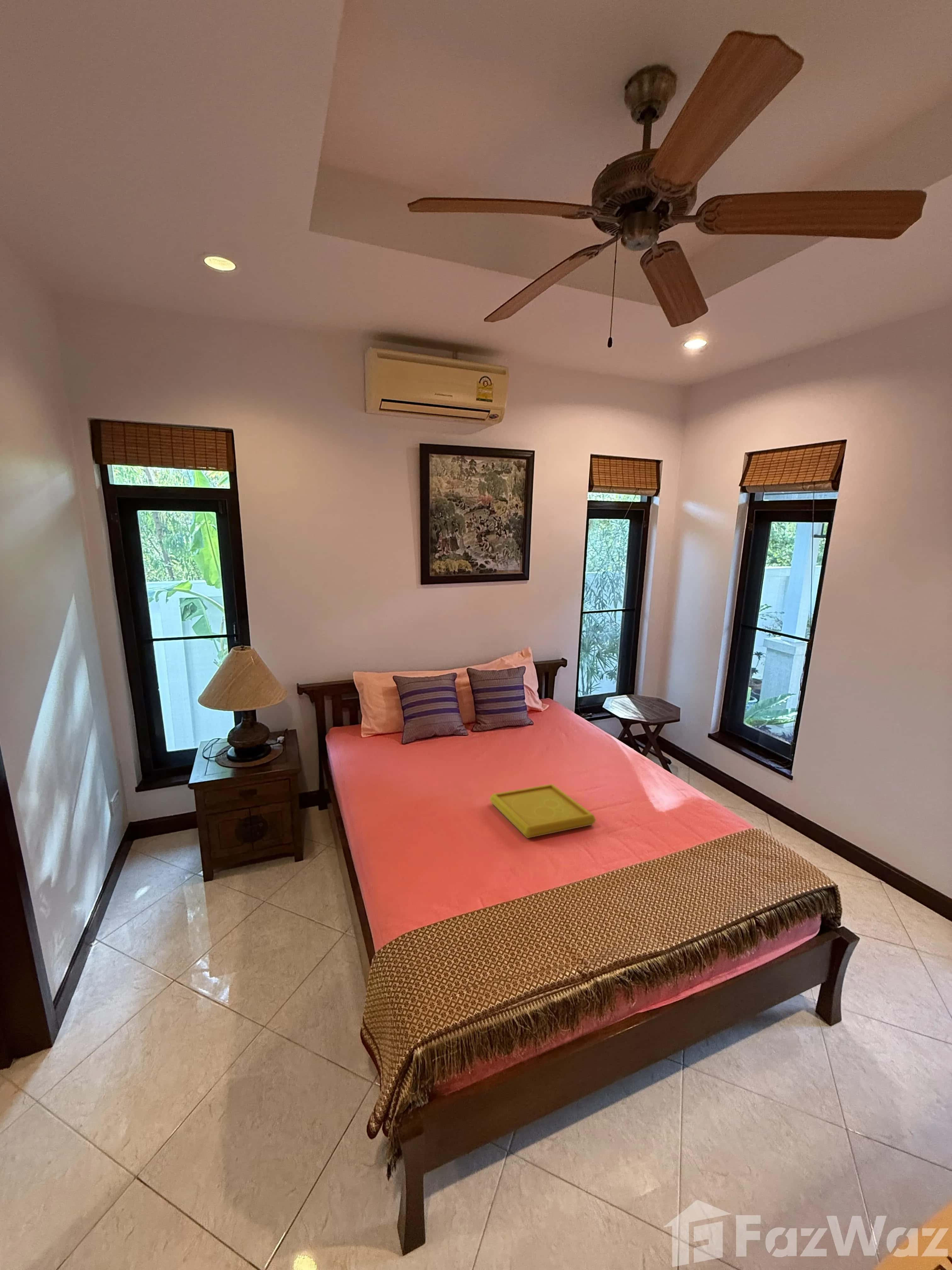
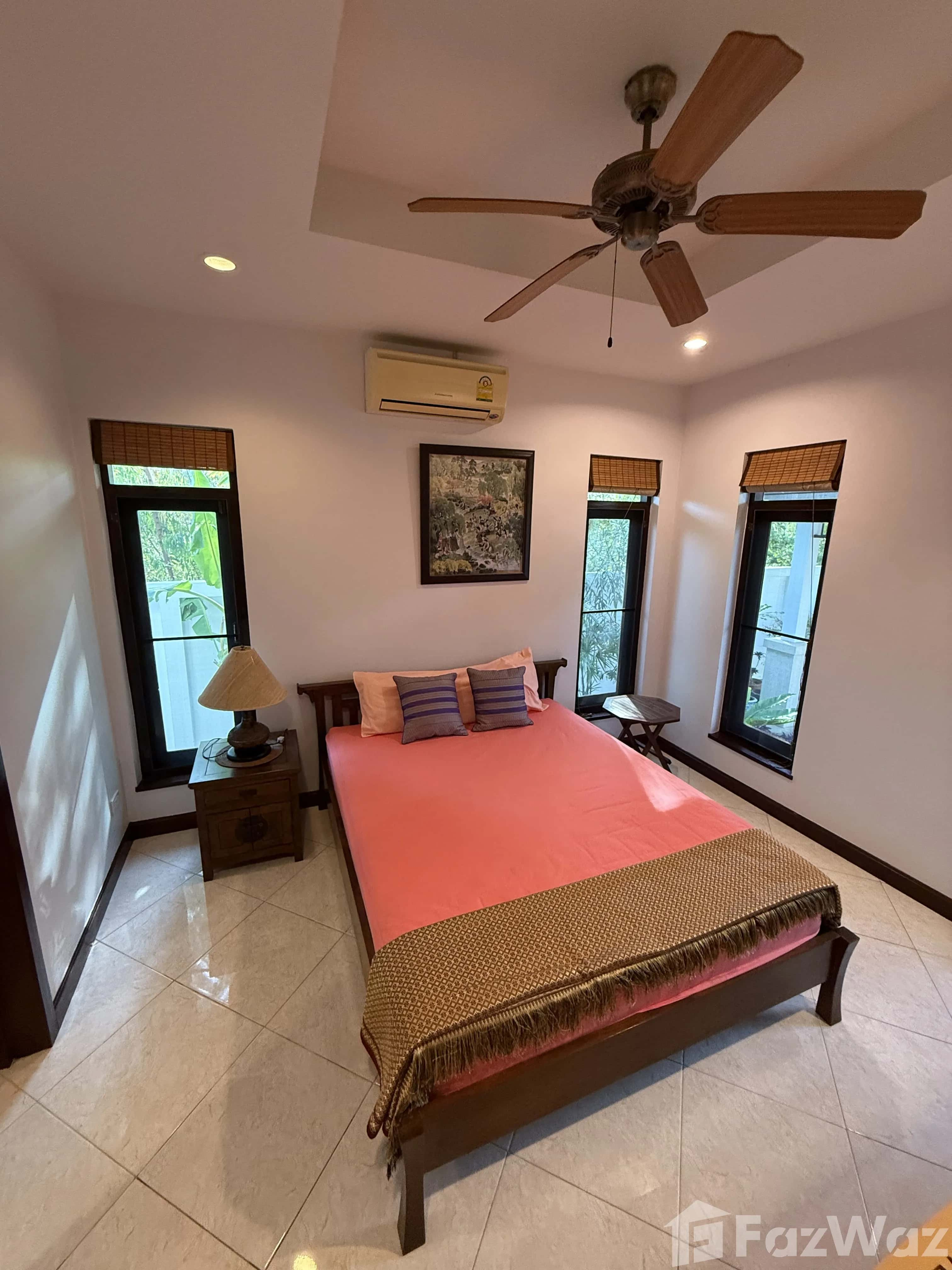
- serving tray (541, 809)
